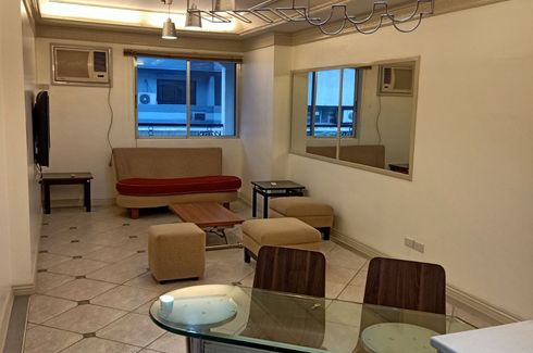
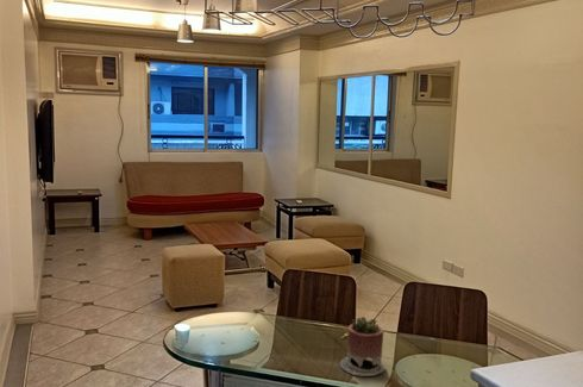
+ succulent planter (363, 342)
